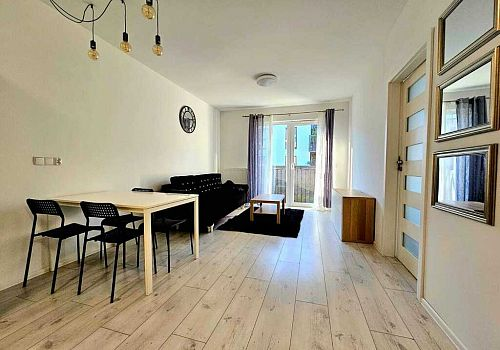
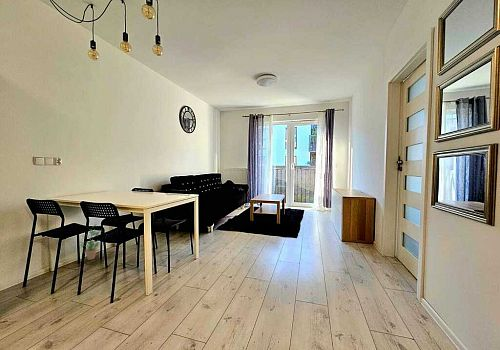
+ potted plant (91, 241)
